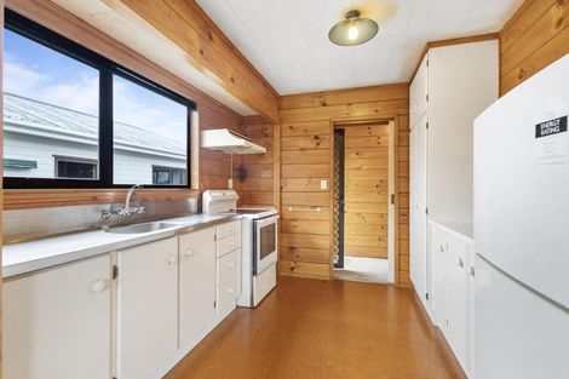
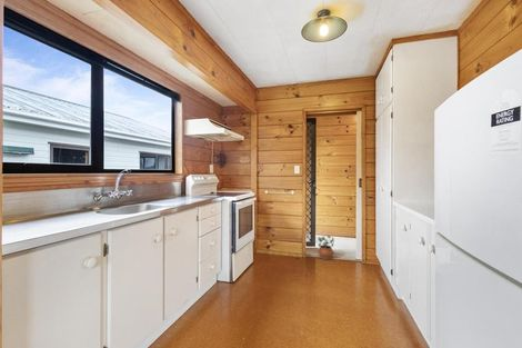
+ potted plant (323, 246)
